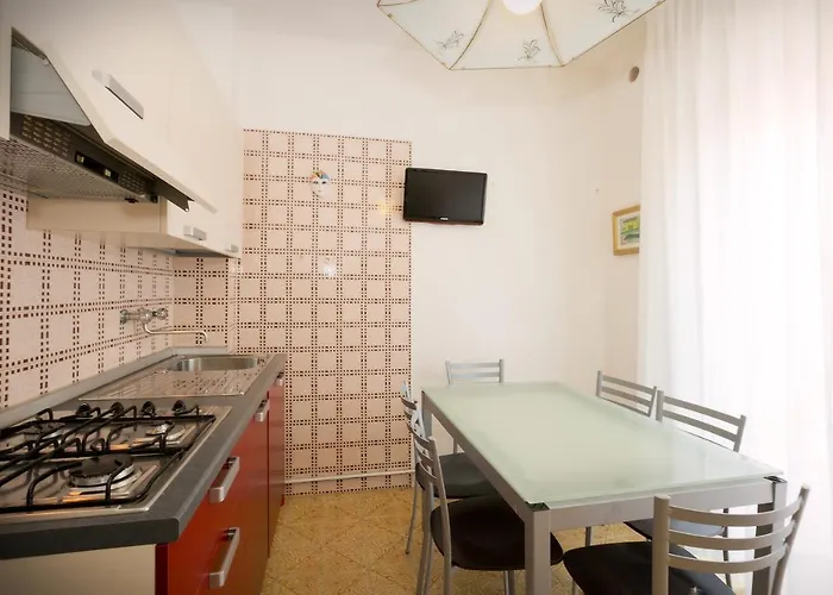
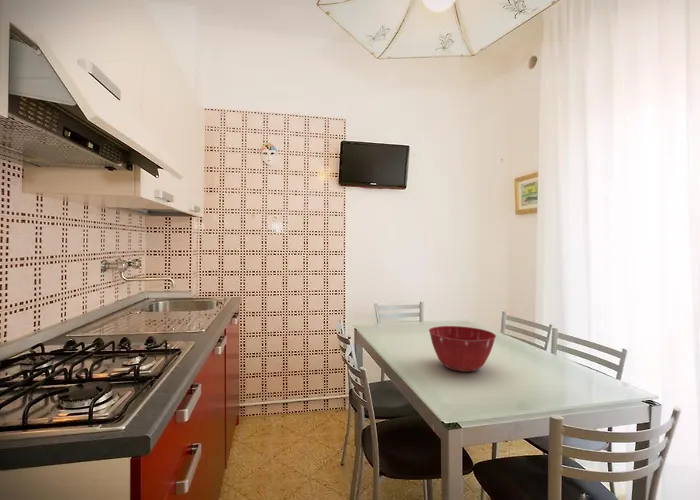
+ mixing bowl (461, 349)
